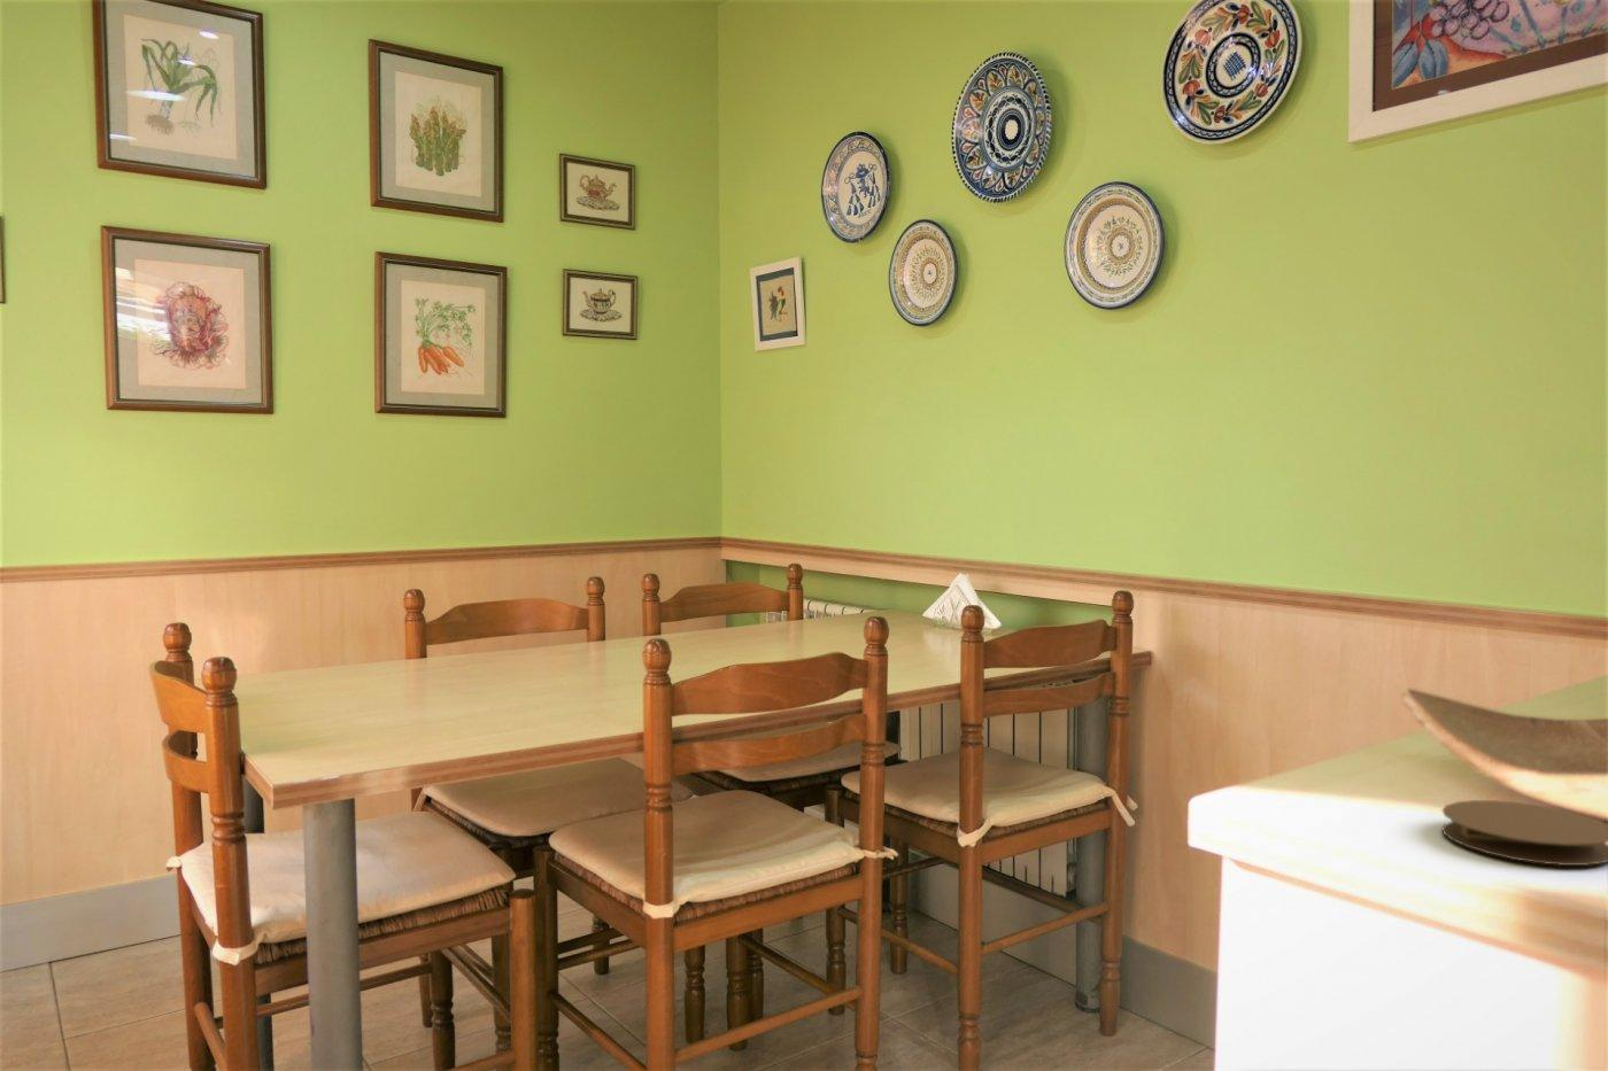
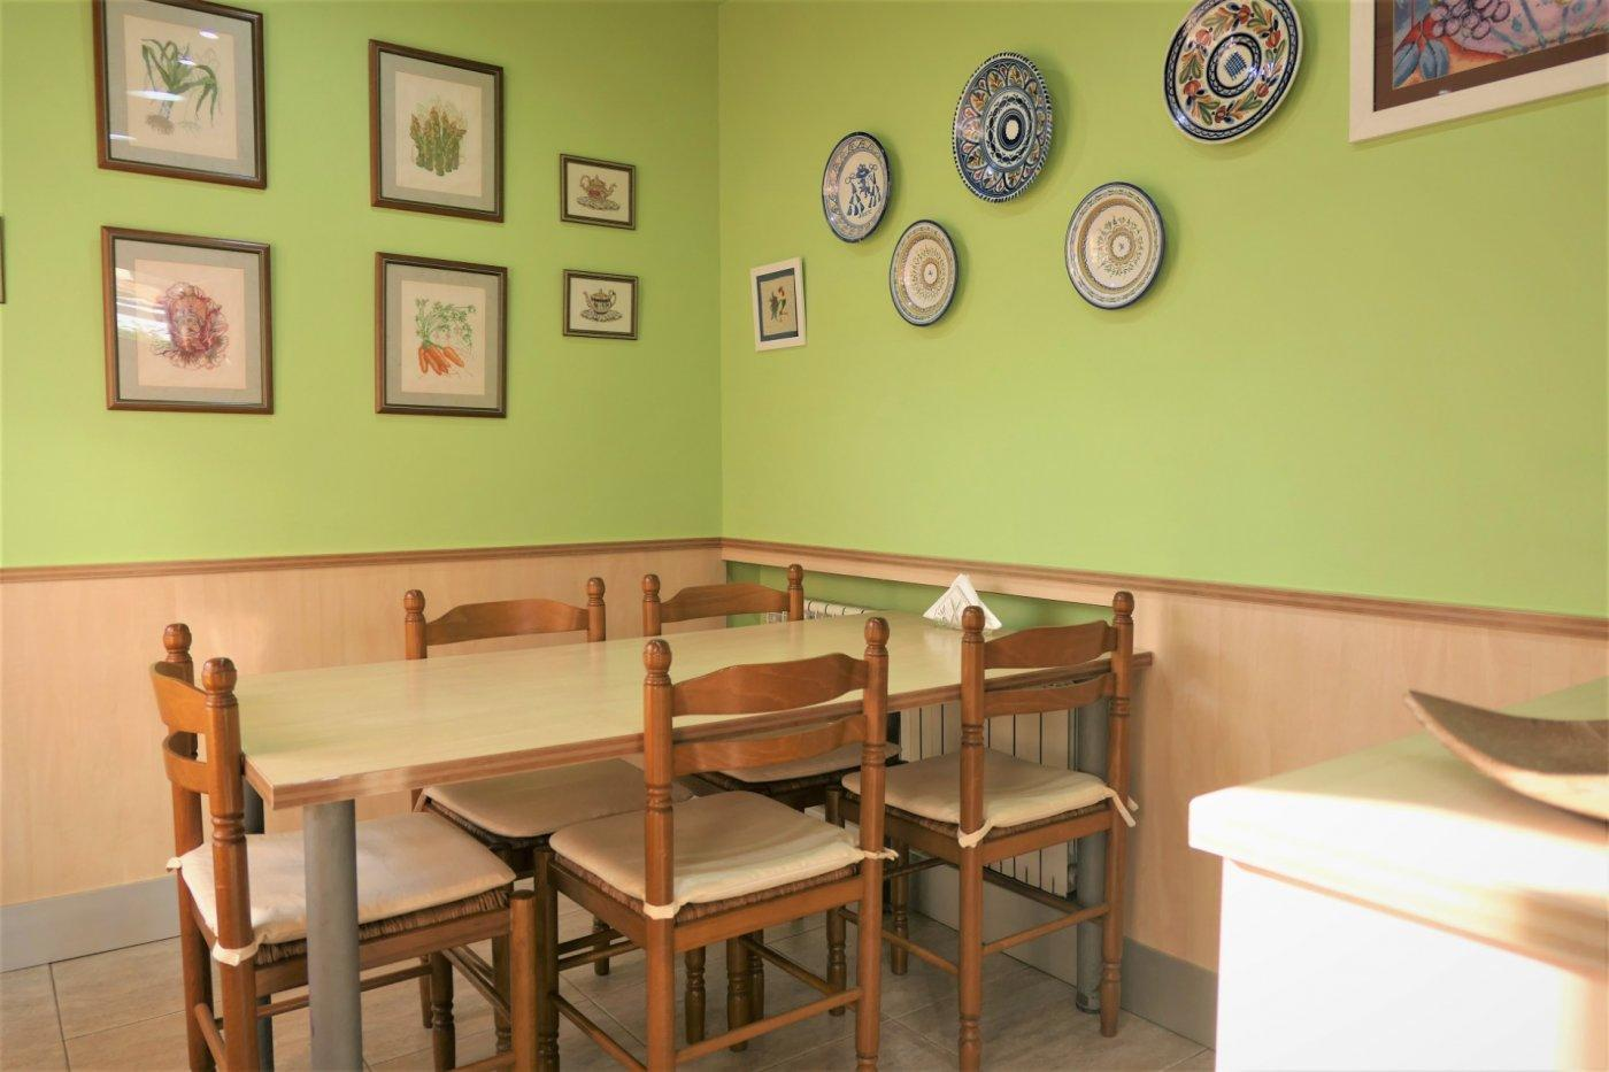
- coaster (1526, 830)
